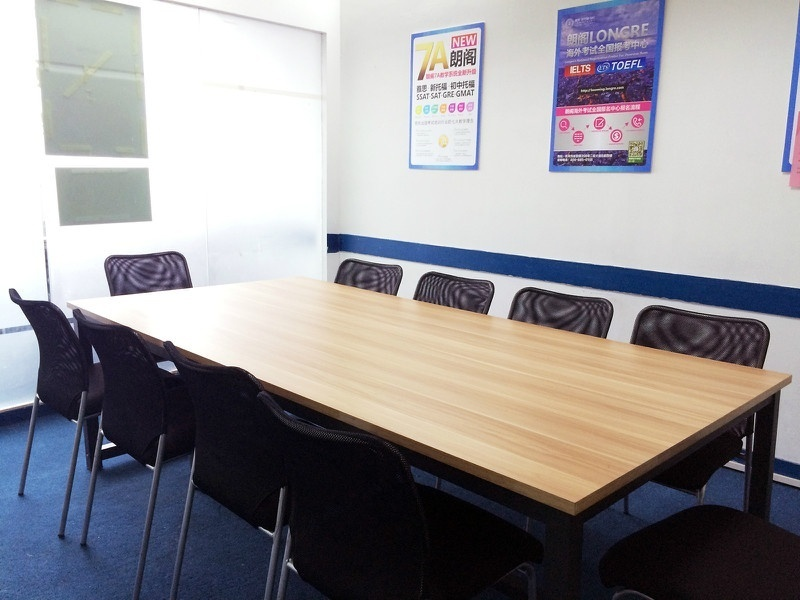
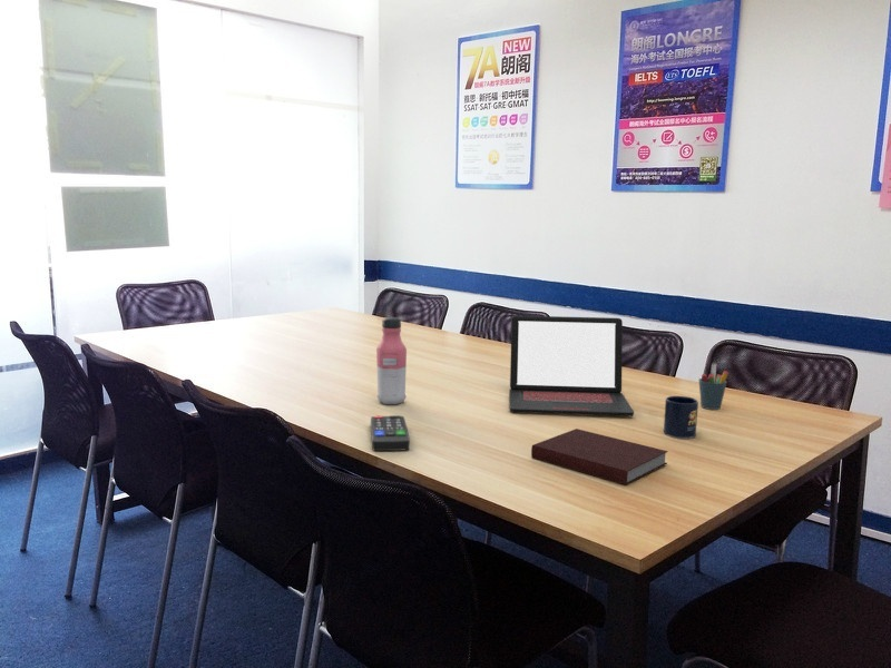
+ mug (684, 415)
+ notebook (598, 454)
+ pen holder (712, 386)
+ laptop (568, 363)
+ water bottle (391, 360)
+ remote control (389, 431)
